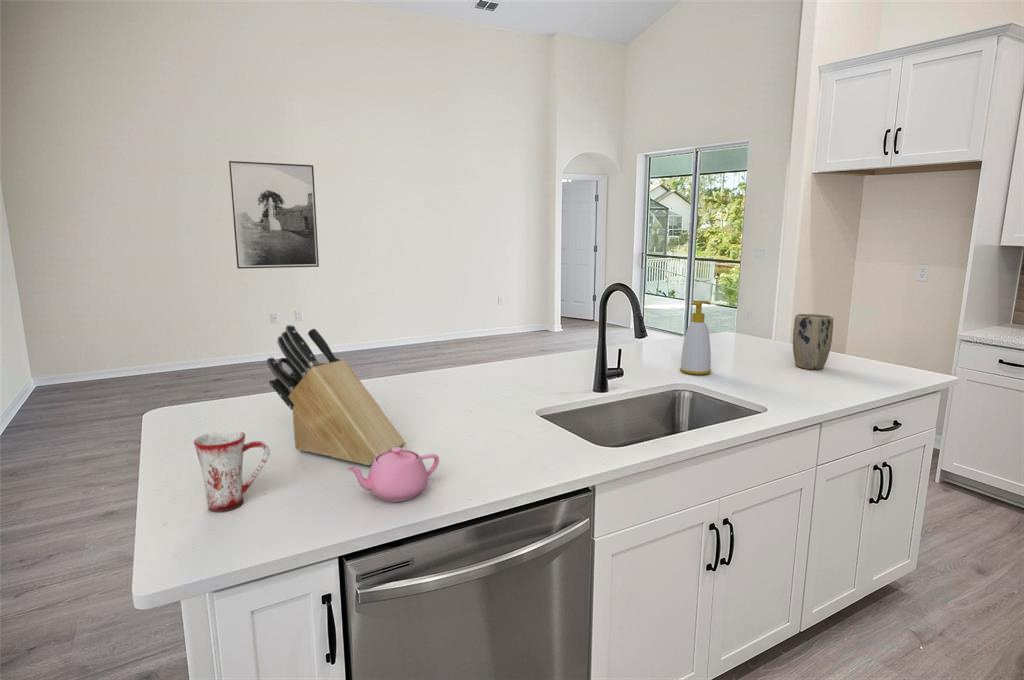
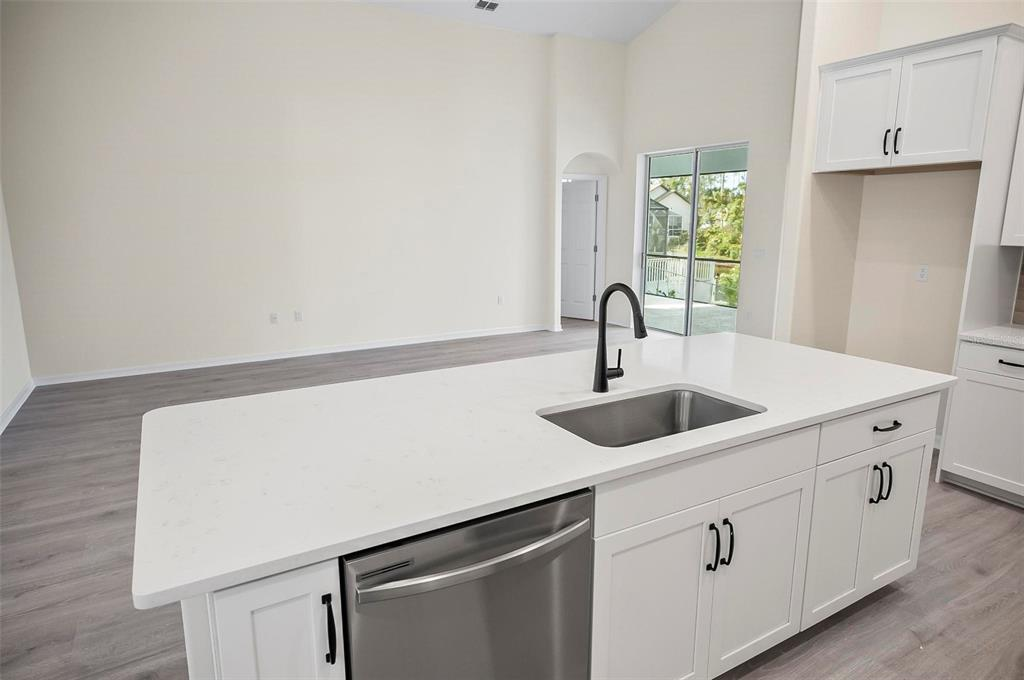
- plant pot (811, 341)
- knife block (333, 389)
- teapot (394, 471)
- mug (234, 469)
- soap bottle (697, 336)
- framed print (275, 216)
